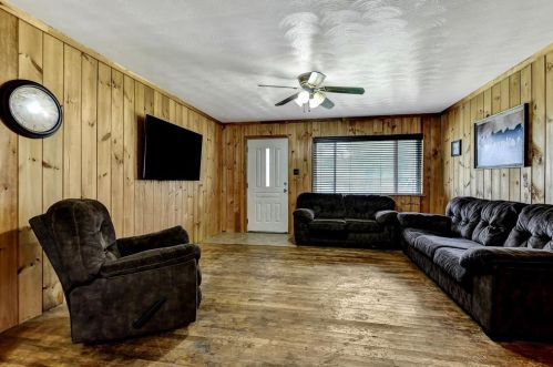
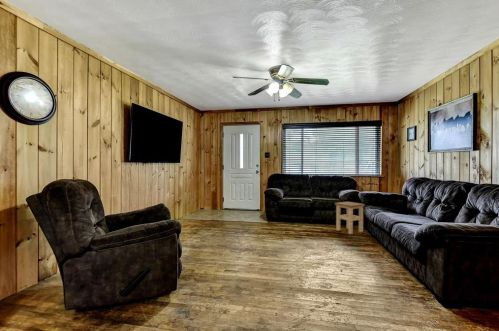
+ stool (349, 217)
